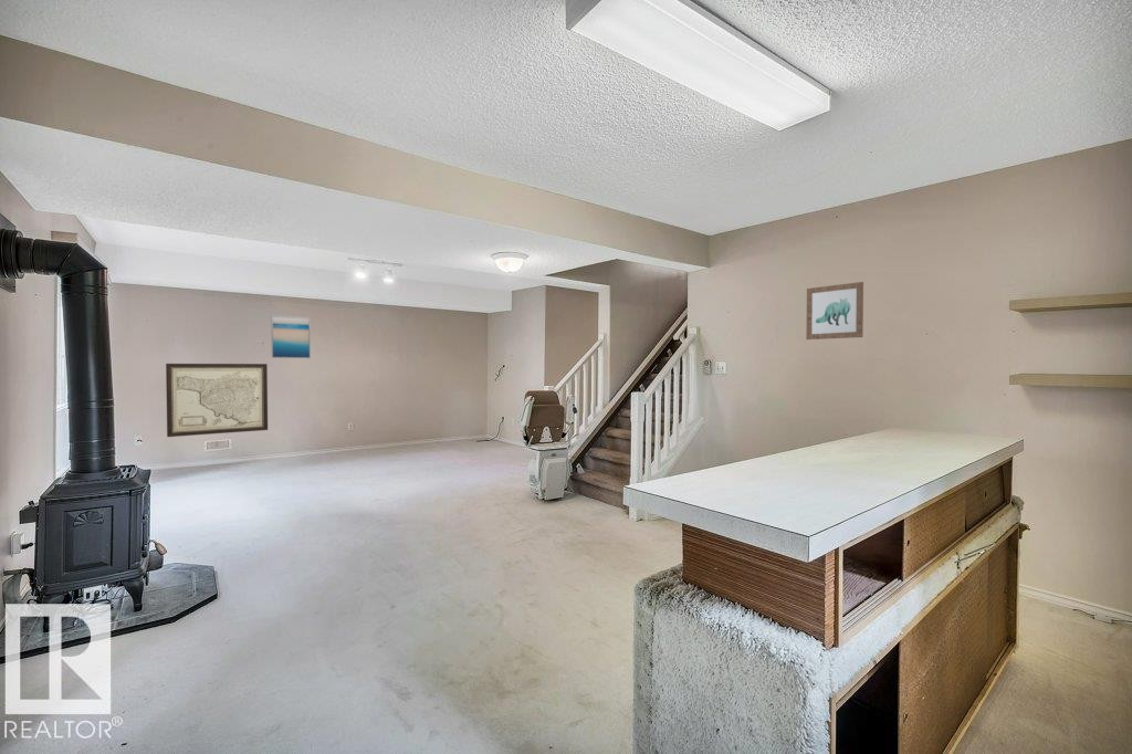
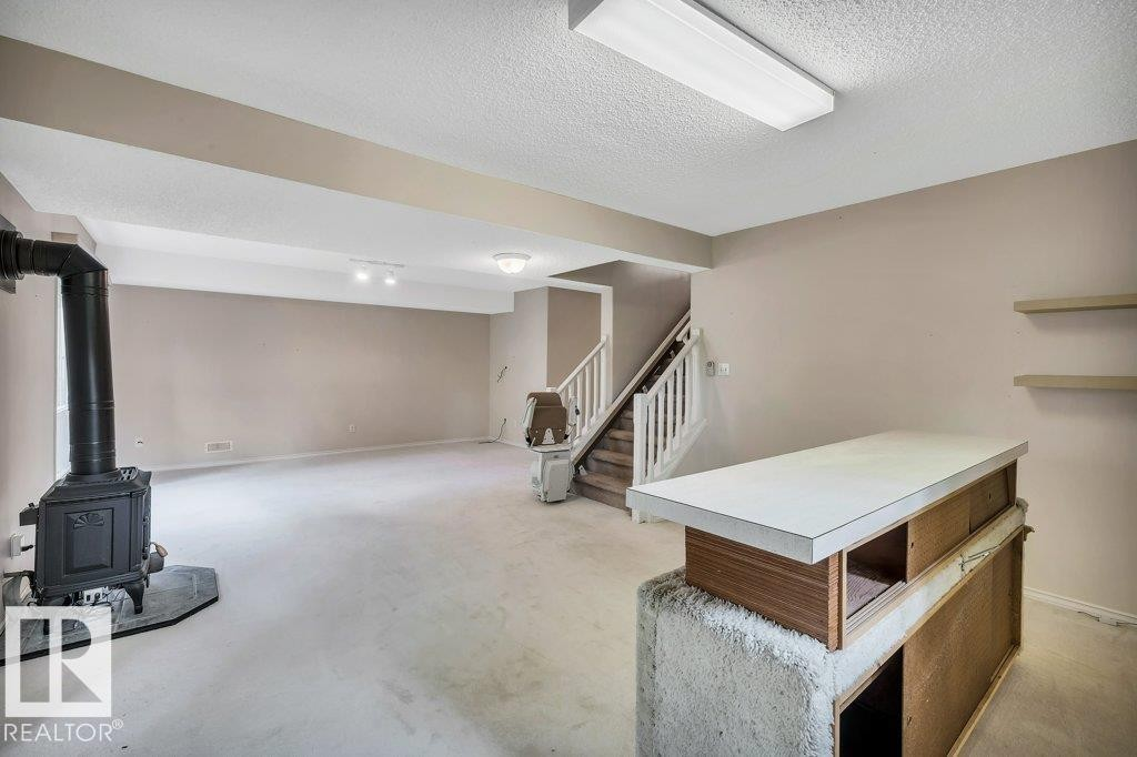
- wall art (219, 398)
- wall art (834, 312)
- wall art (291, 337)
